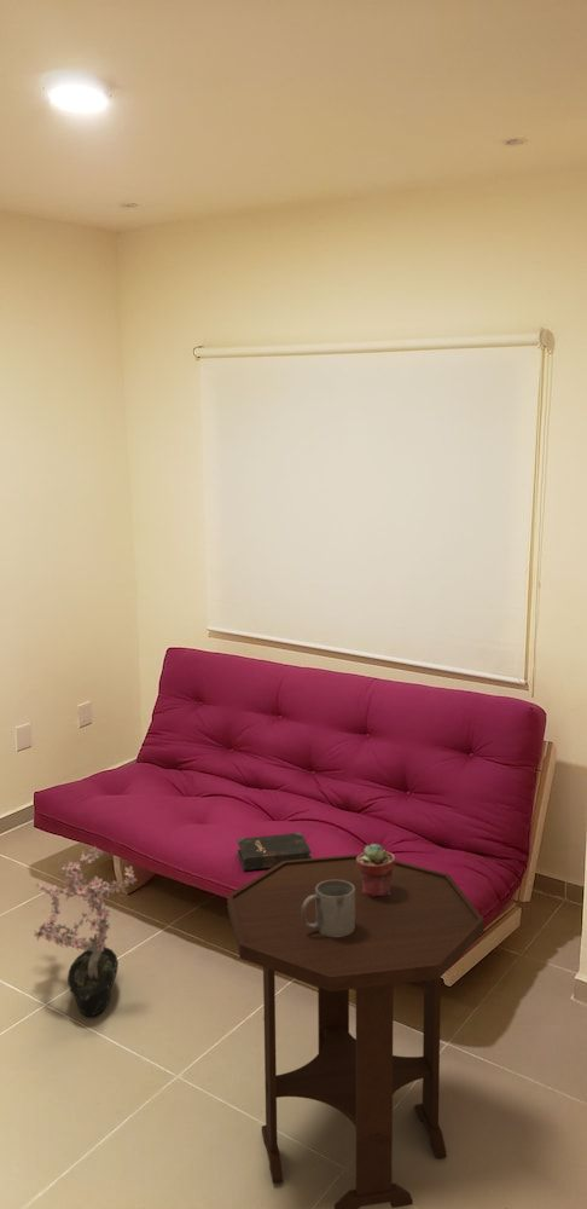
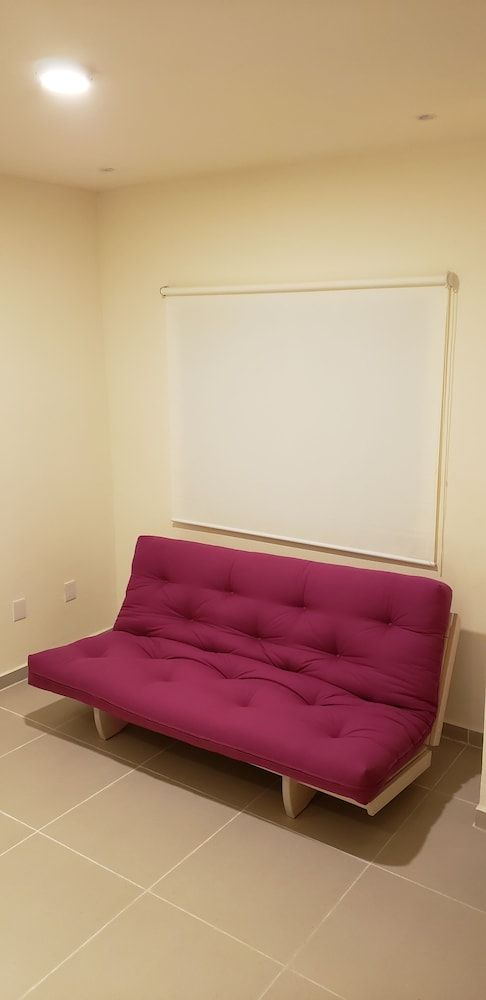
- mug (327, 904)
- hardback book (273, 851)
- potted plant (81, 919)
- side table (348, 1028)
- potted succulent (376, 863)
